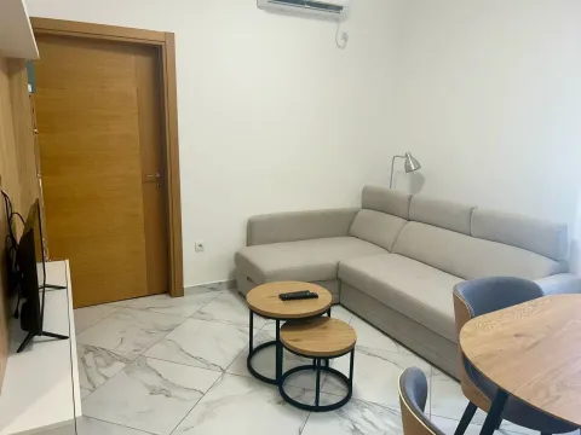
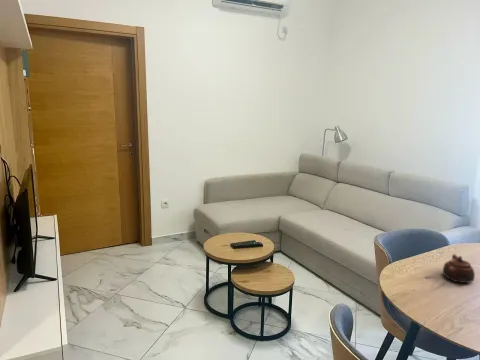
+ teapot (458, 266)
